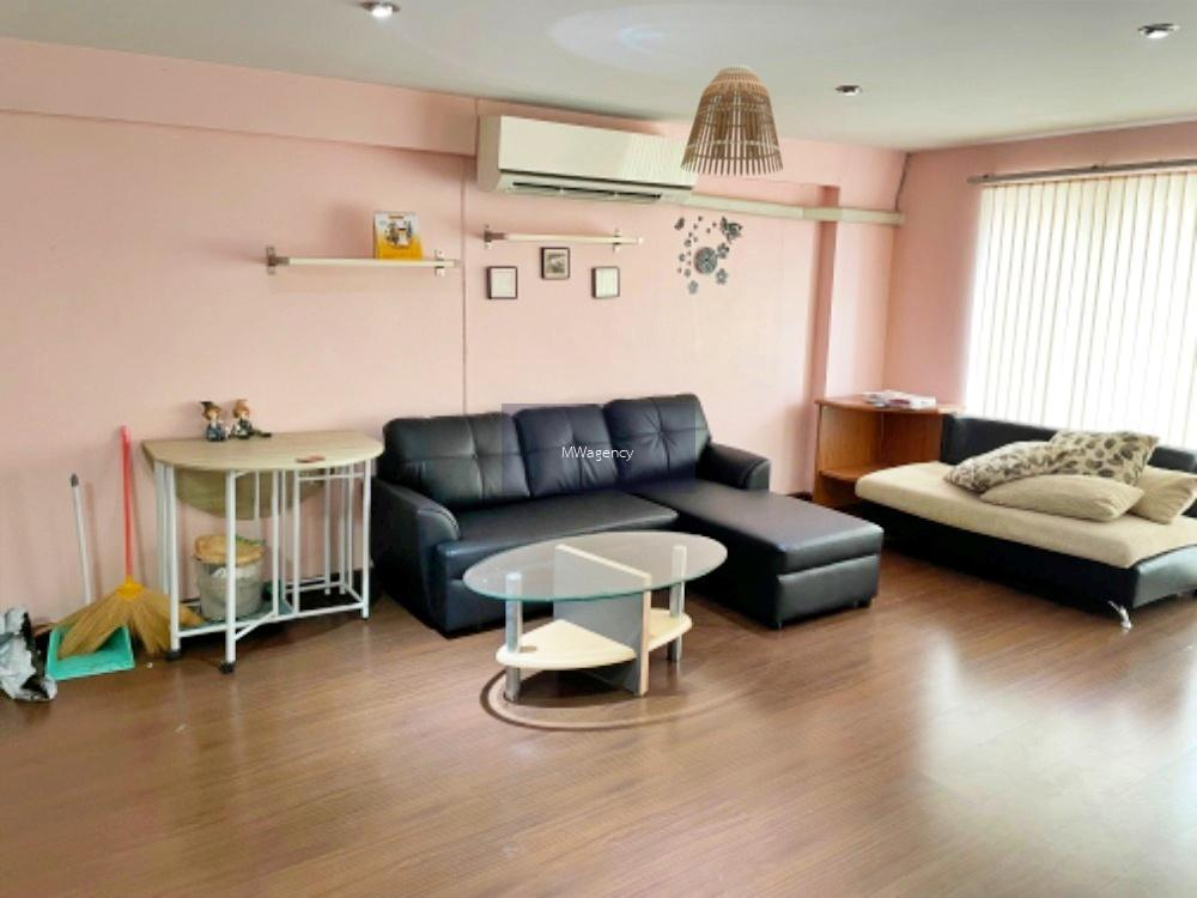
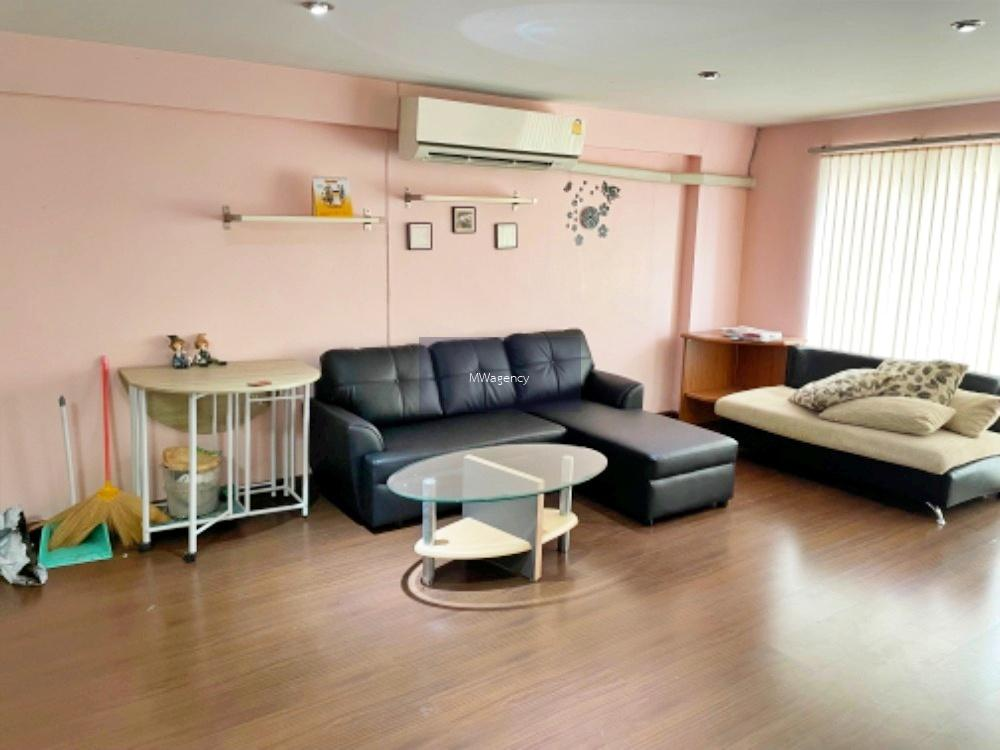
- lamp shade (733, 119)
